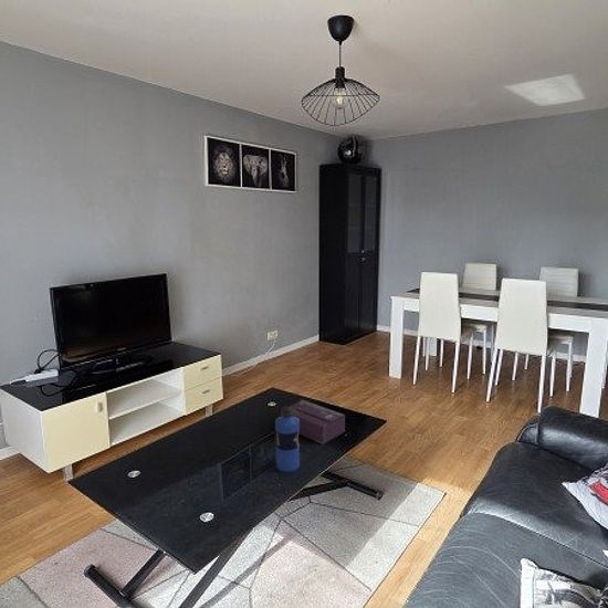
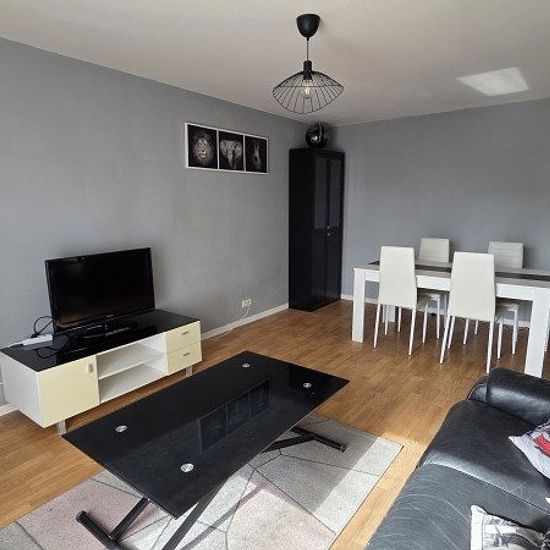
- water bottle (287, 436)
- tissue box (312, 420)
